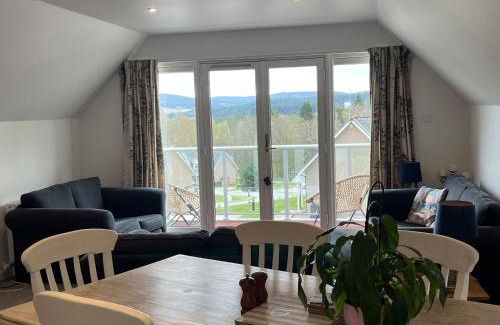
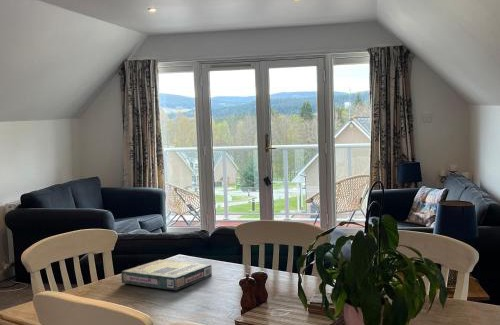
+ video game box (167, 273)
